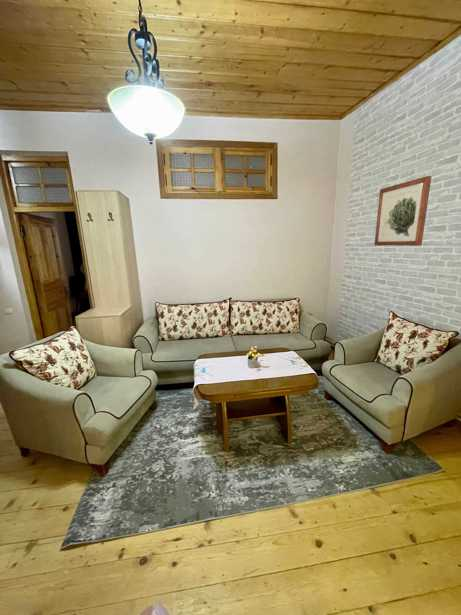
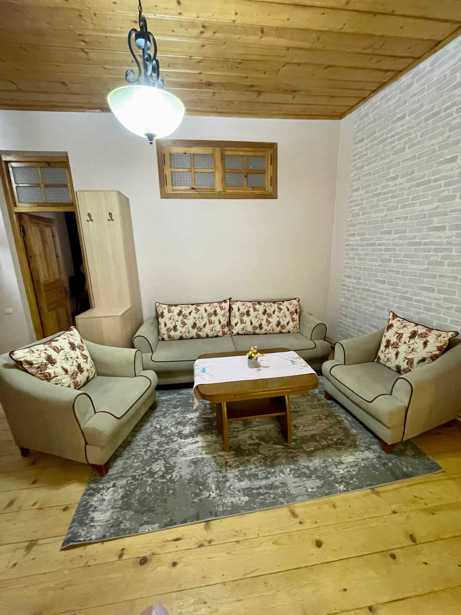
- wall art (399, 215)
